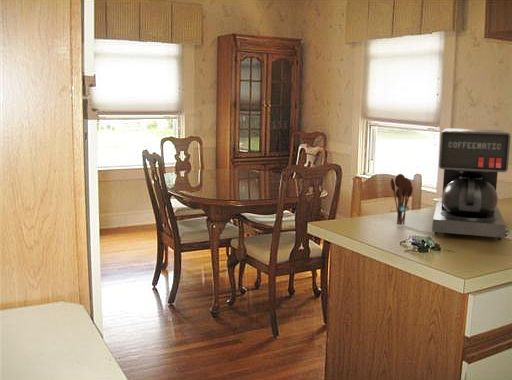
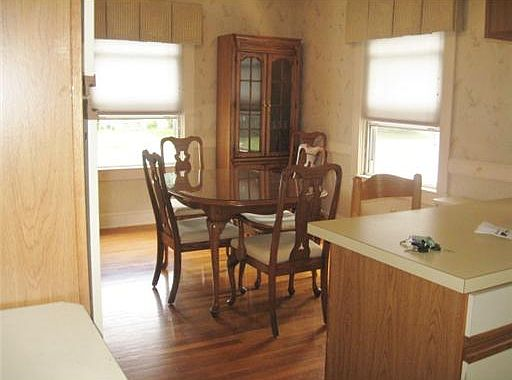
- utensil holder (401, 199)
- coffee maker (470, 179)
